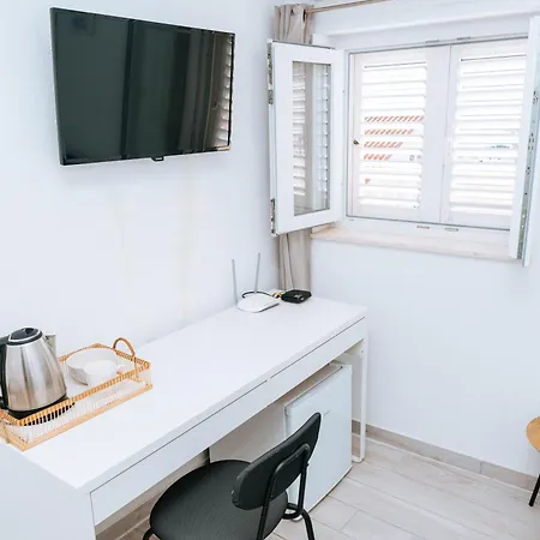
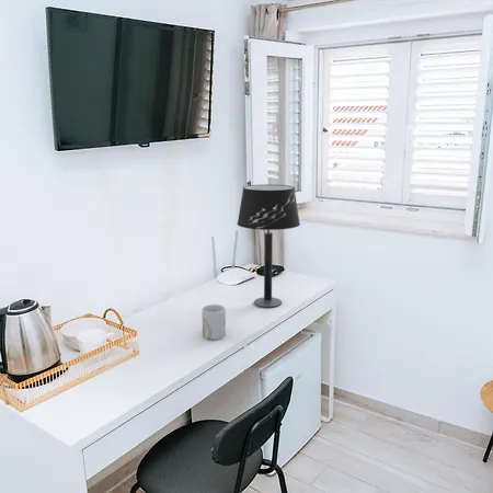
+ table lamp (267, 245)
+ mug (210, 320)
